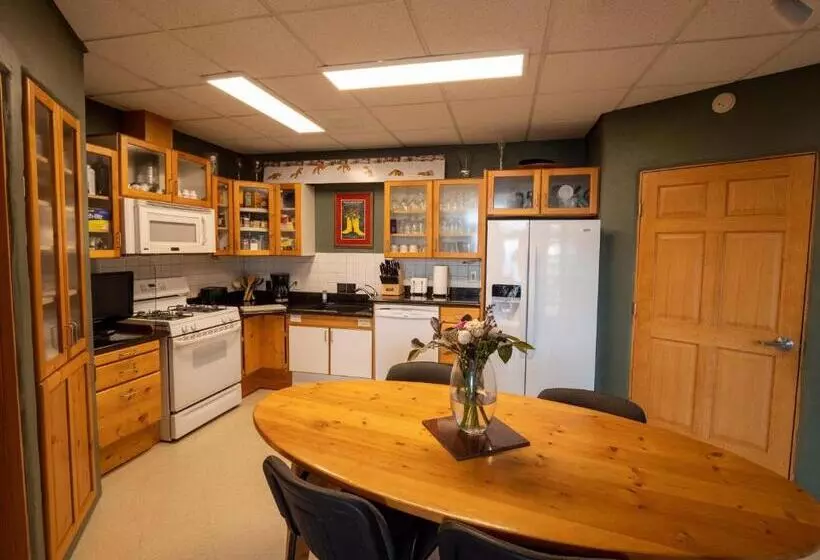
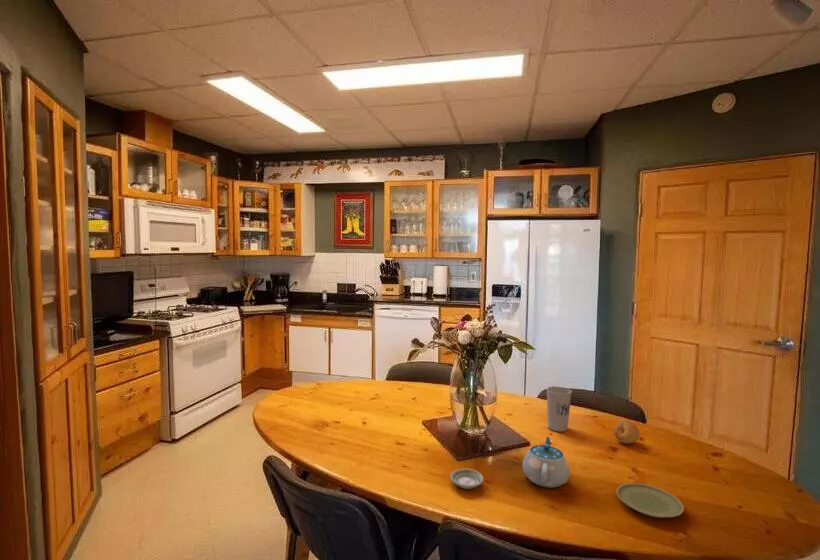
+ saucer (466, 480)
+ chinaware (546, 461)
+ plate (648, 502)
+ fruit (627, 431)
+ cup (558, 408)
